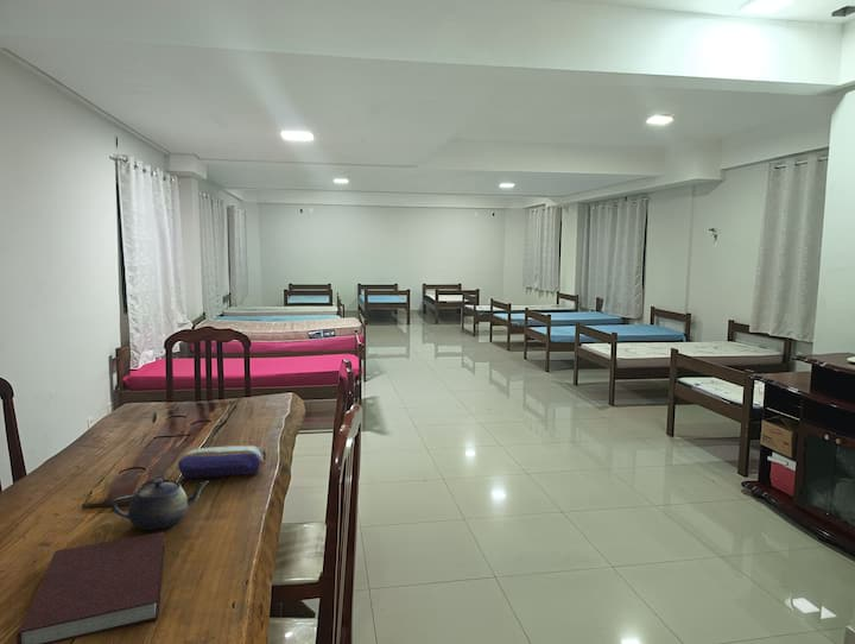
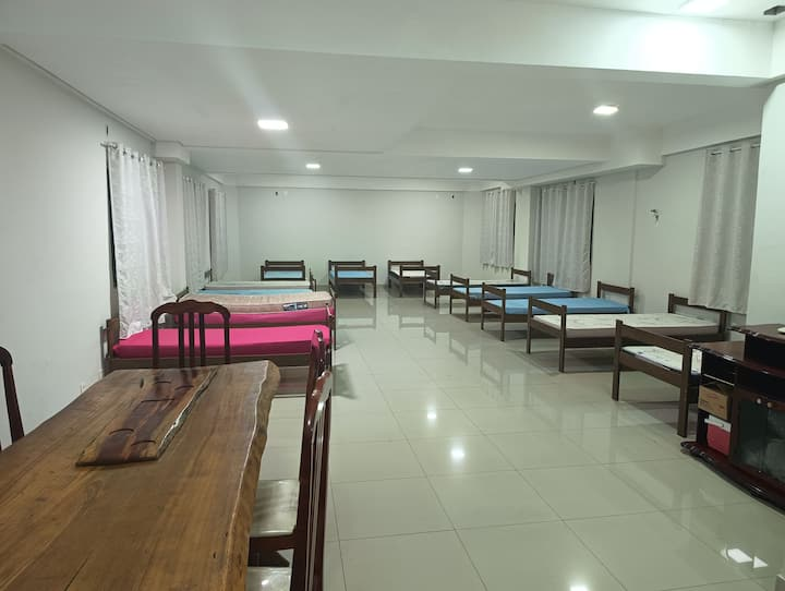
- teapot (162, 499)
- pencil case (223, 461)
- notebook (102, 582)
